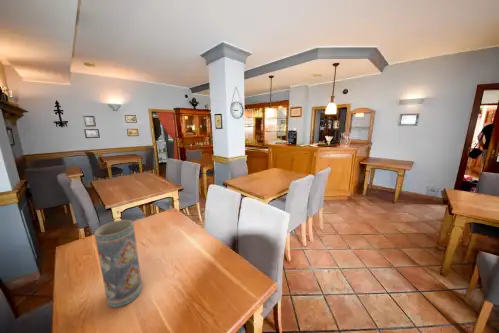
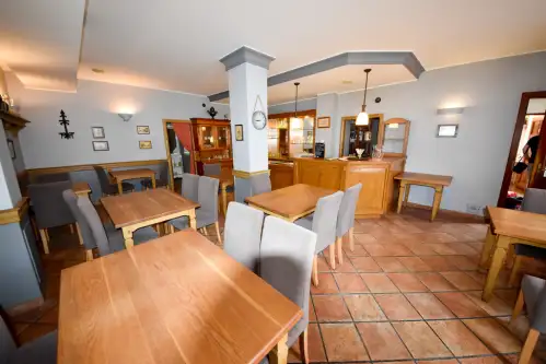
- vase (120, 262)
